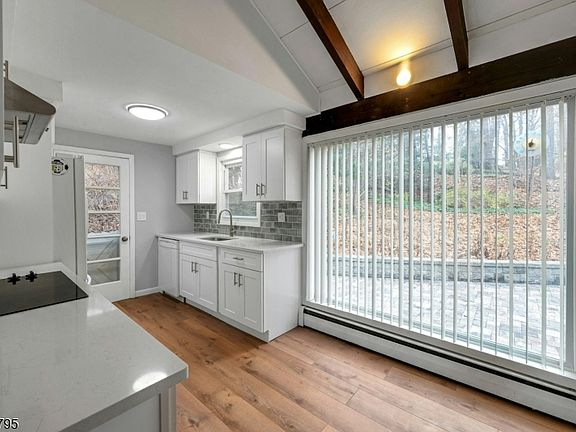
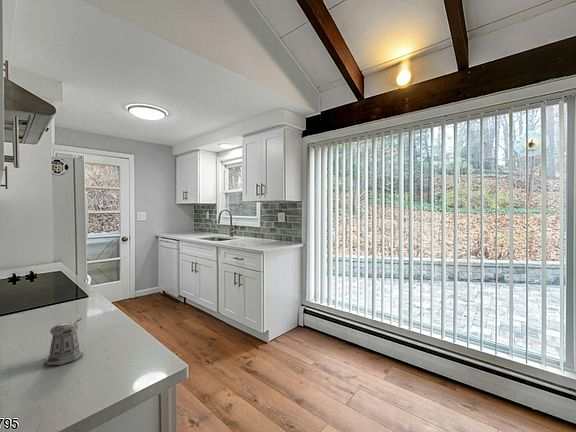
+ pepper shaker (67, 338)
